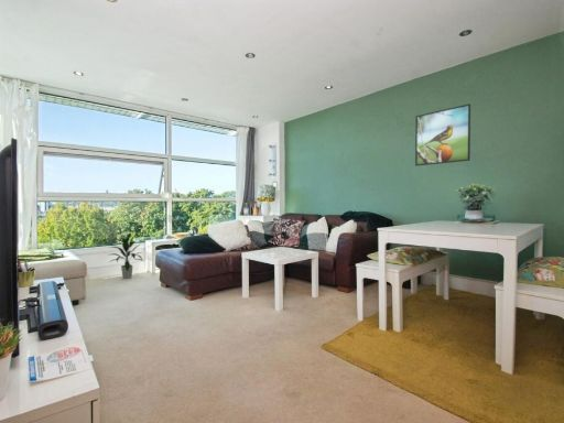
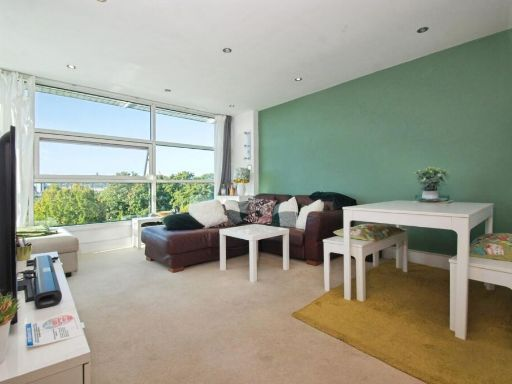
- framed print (441, 137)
- indoor plant (126, 254)
